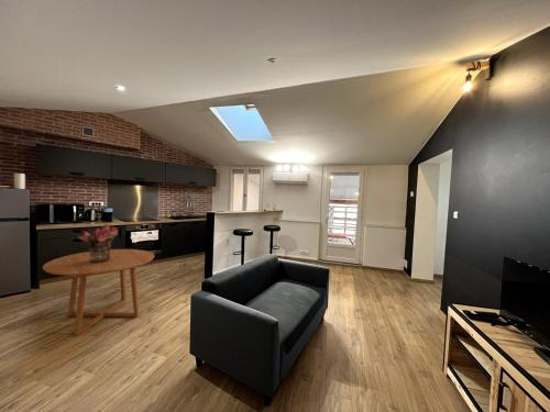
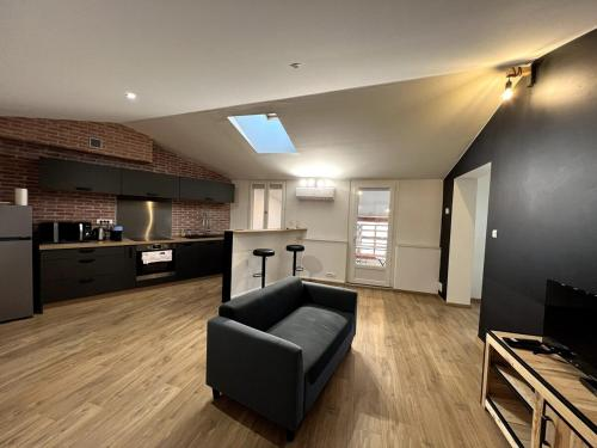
- bouquet (98, 243)
- dining table (103, 272)
